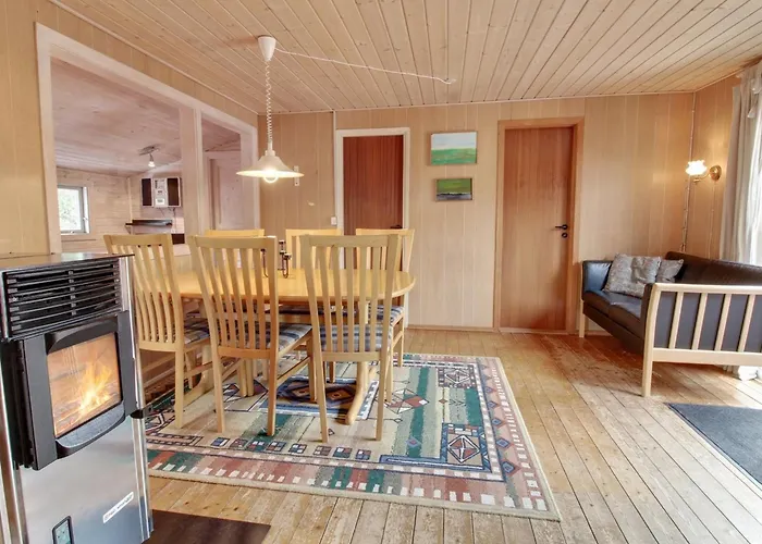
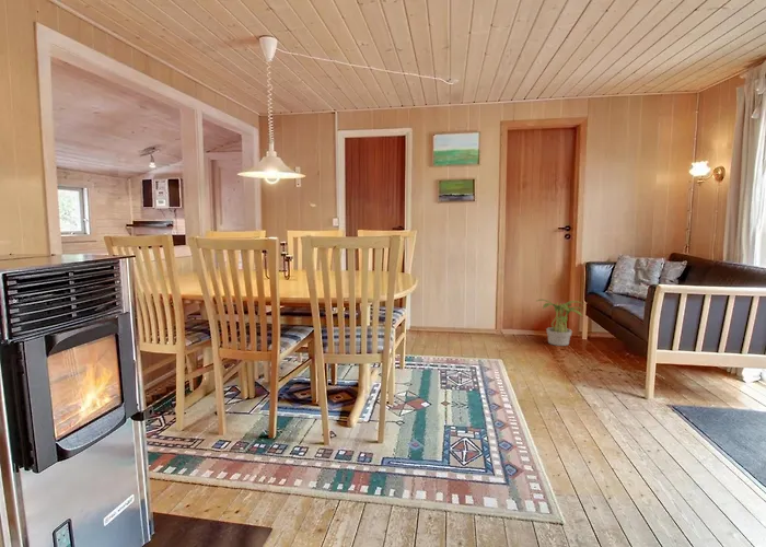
+ potted plant (559, 322)
